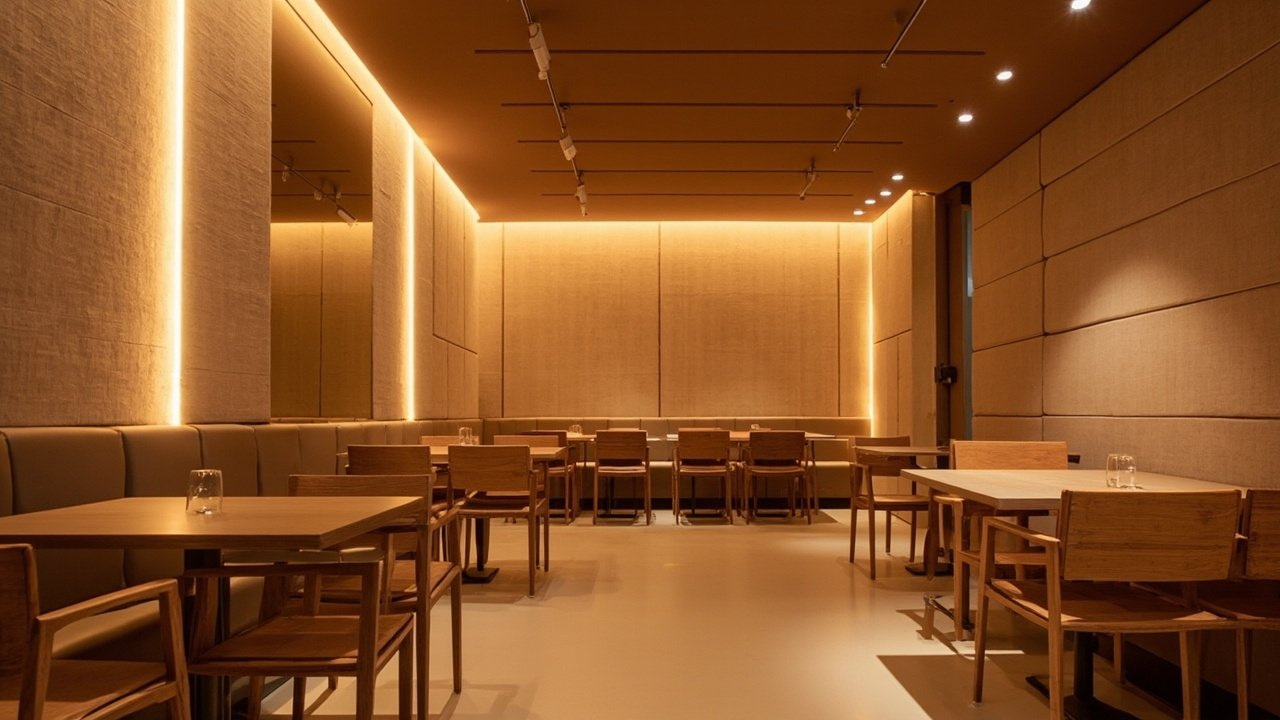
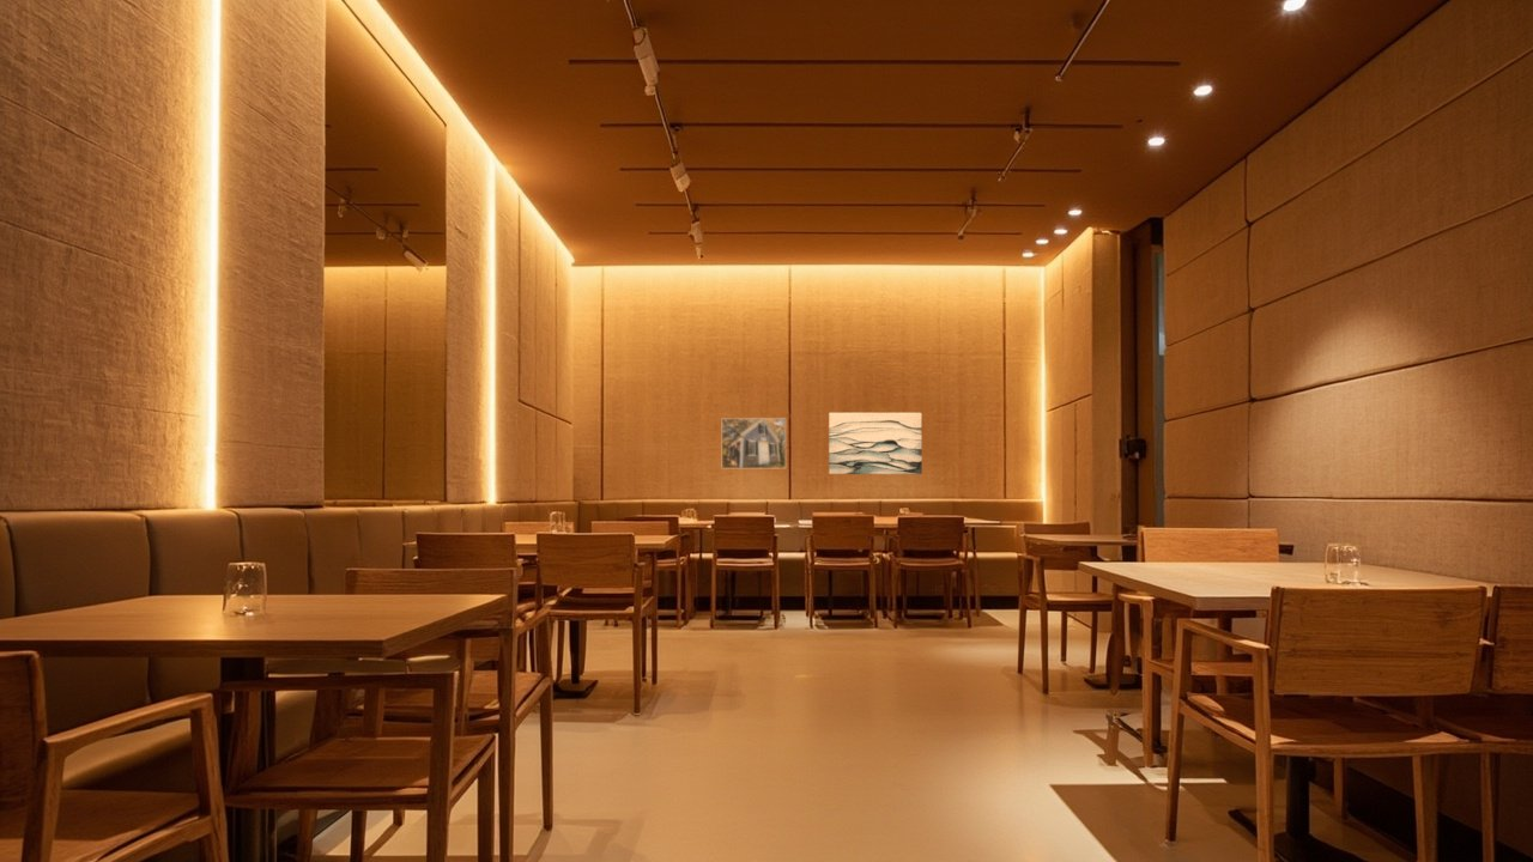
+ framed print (753, 443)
+ wall art (874, 443)
